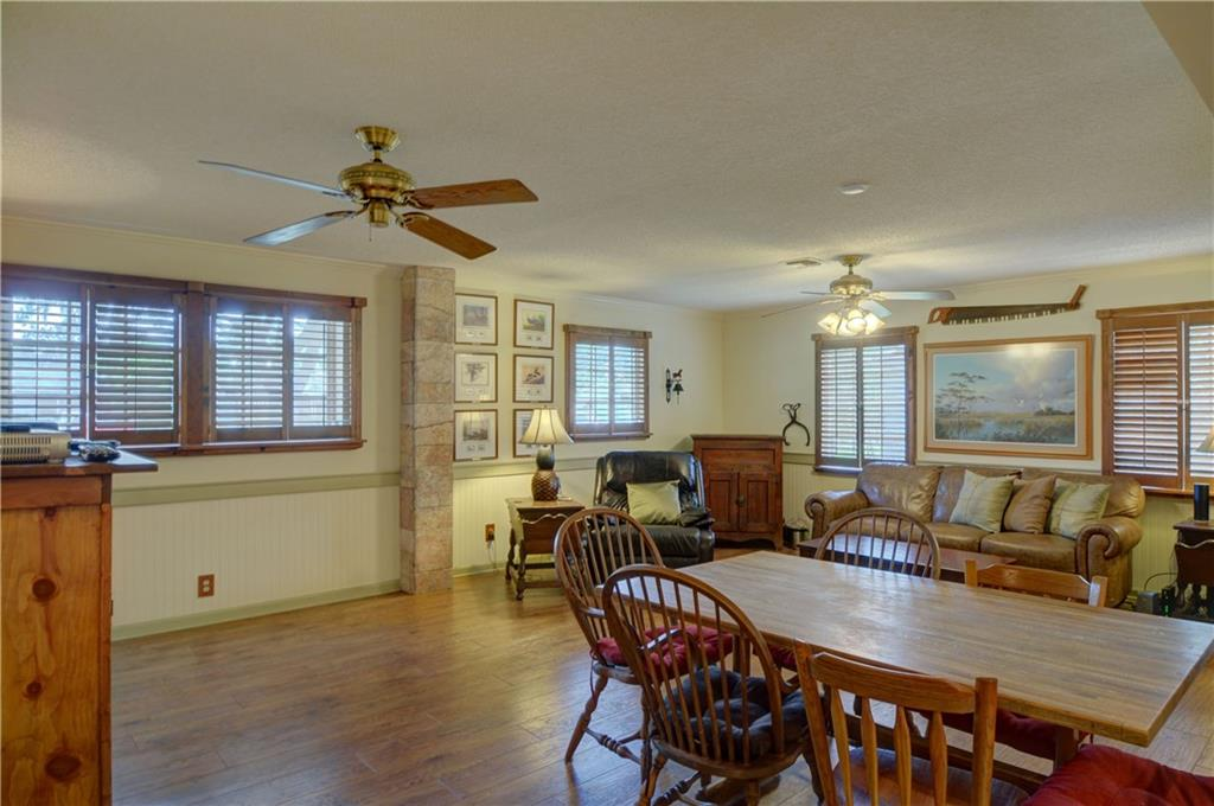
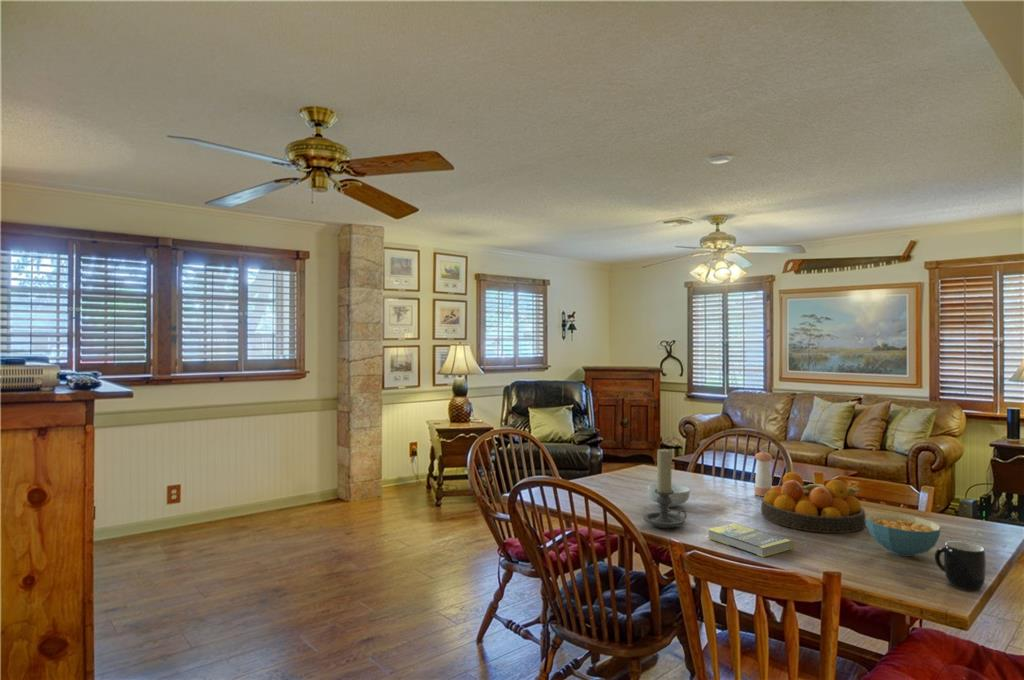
+ fruit bowl (811, 498)
+ cereal bowl (669, 496)
+ mug (958, 564)
+ candle holder (667, 486)
+ book (748, 538)
+ pepper shaker (763, 472)
+ cereal bowl (902, 537)
